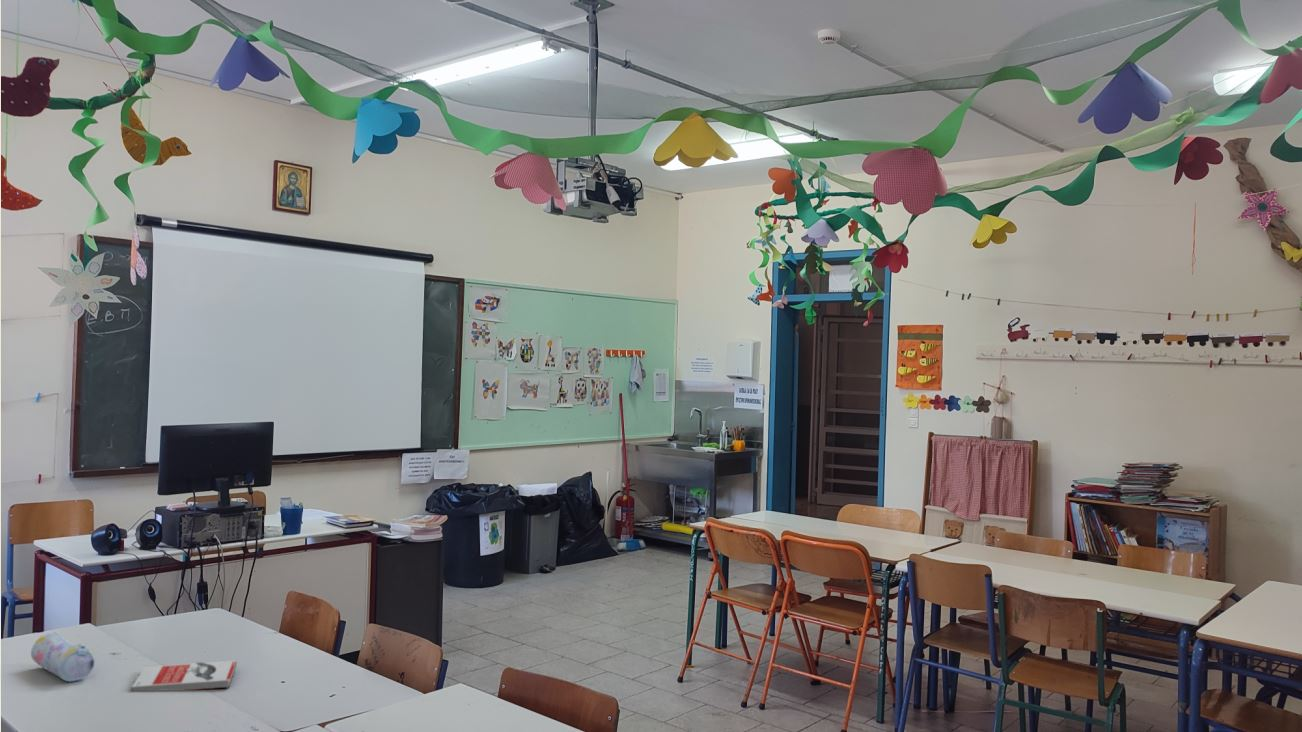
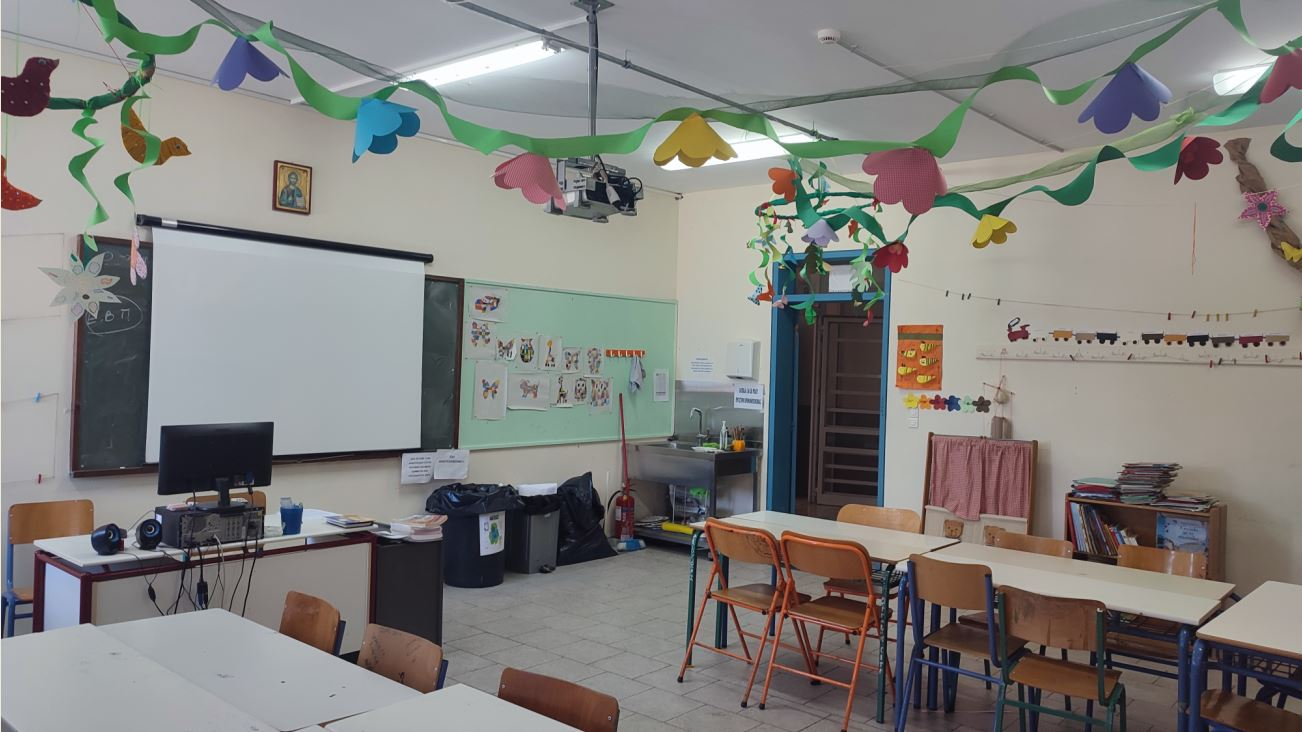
- pencil case (62, 656)
- book (186, 676)
